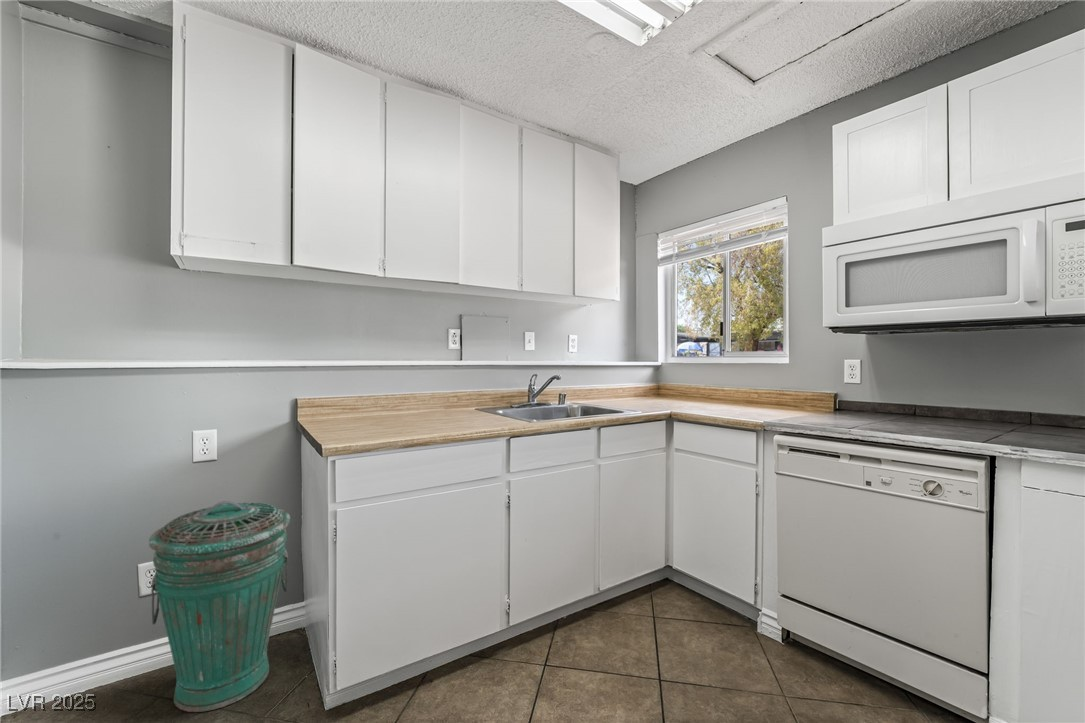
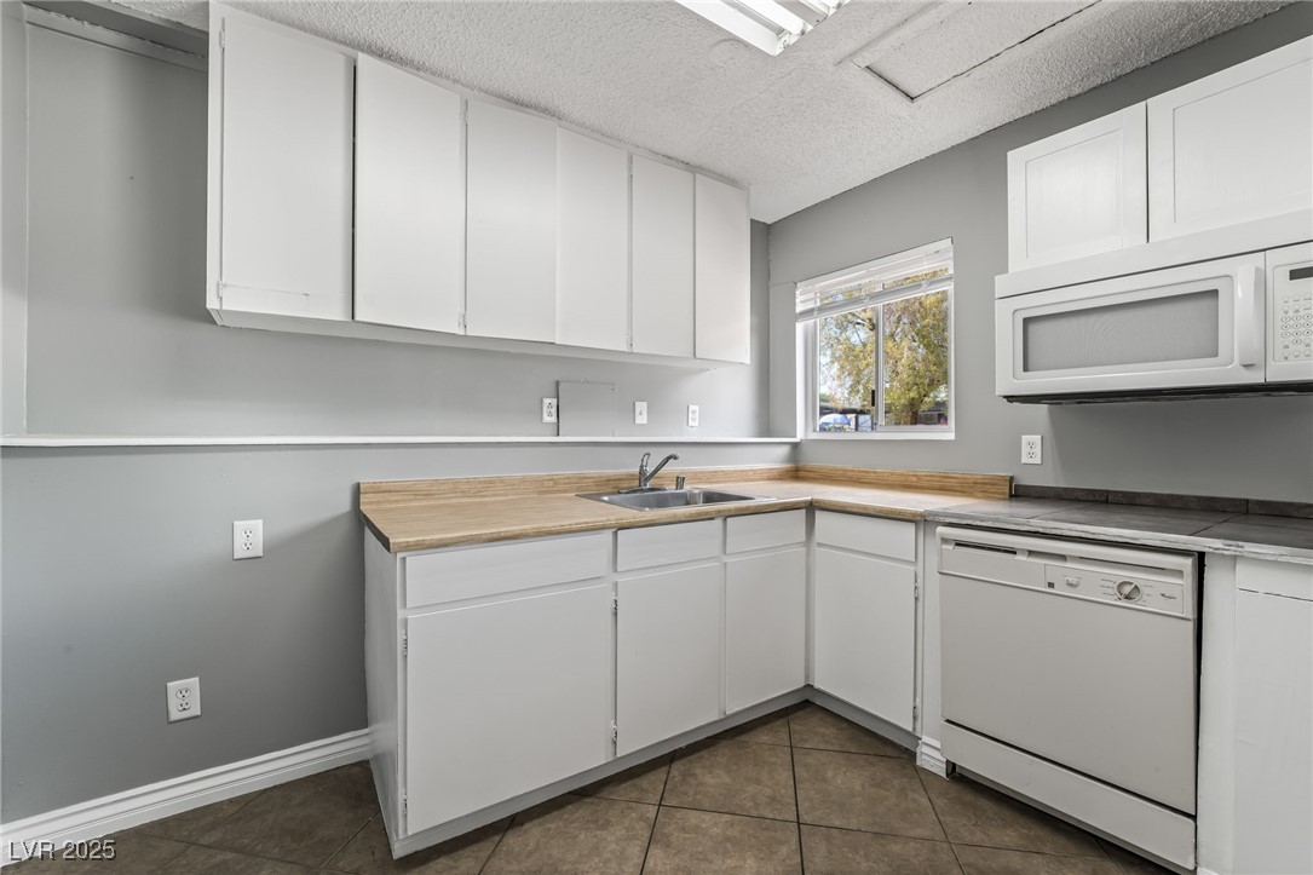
- trash can (224, 593)
